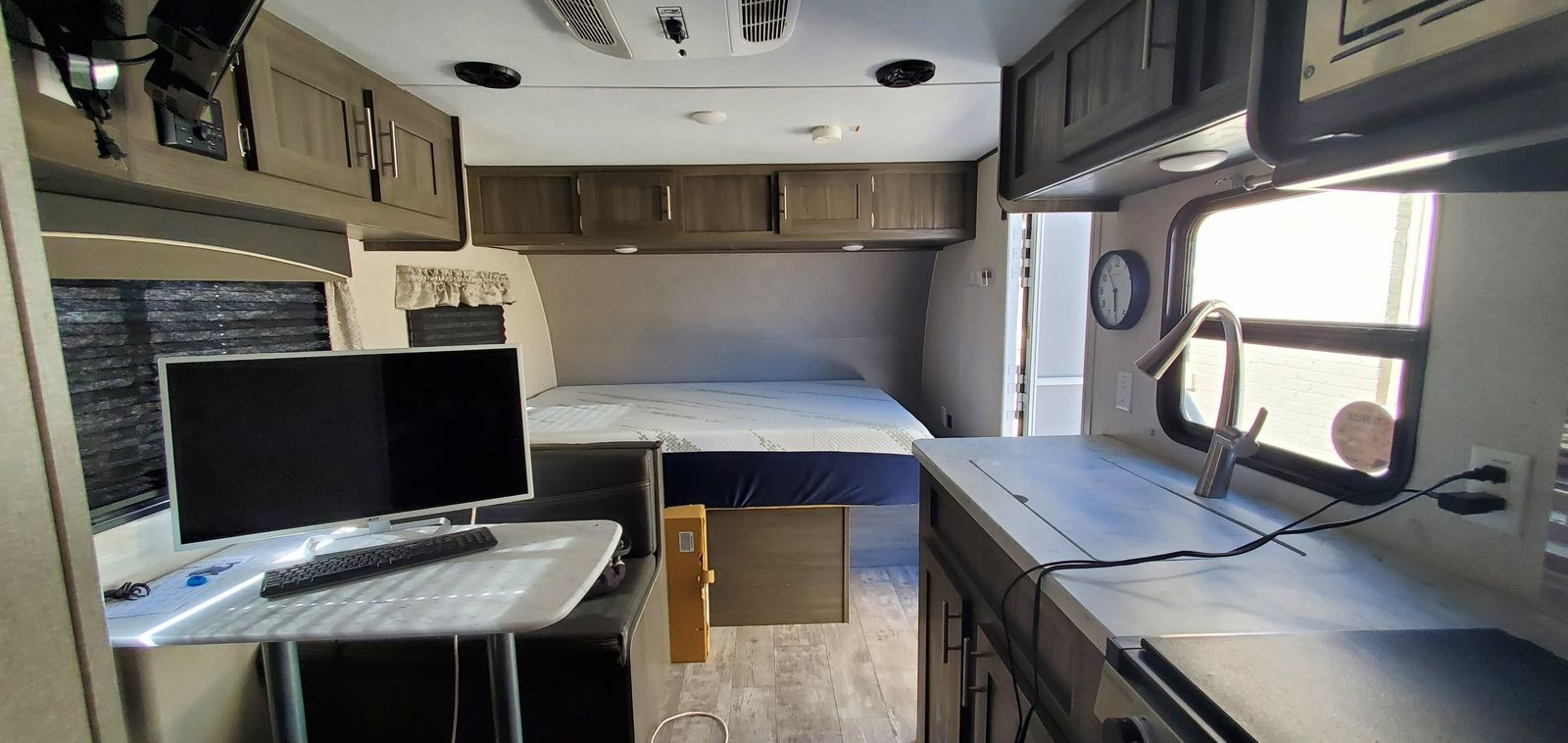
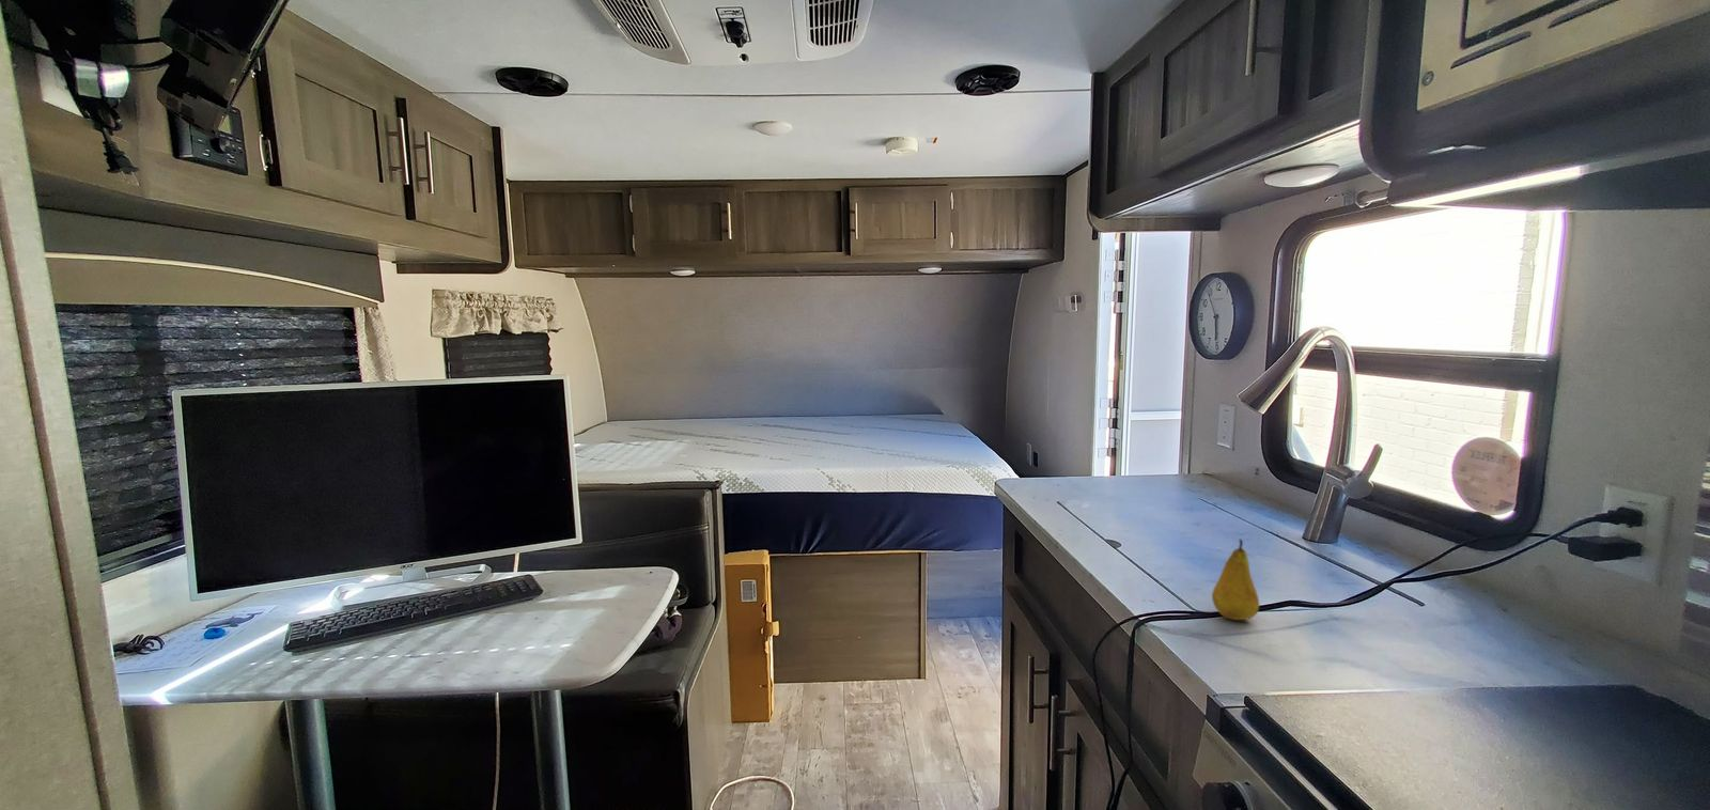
+ fruit (1236, 577)
